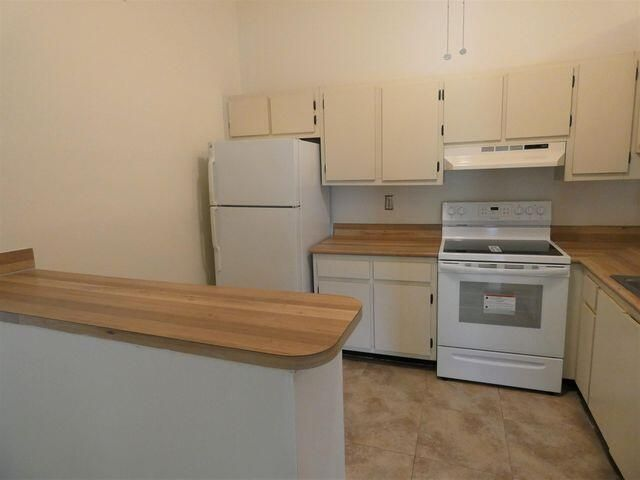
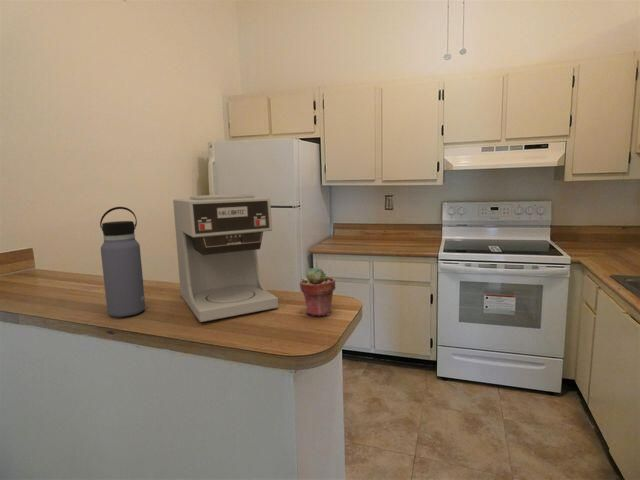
+ potted succulent (317, 289)
+ water bottle (122, 260)
+ coffee maker (223, 249)
